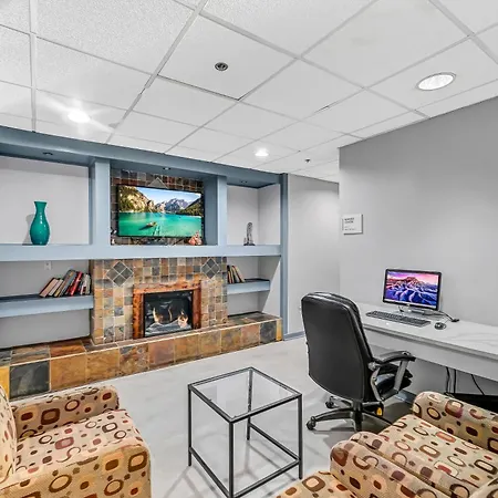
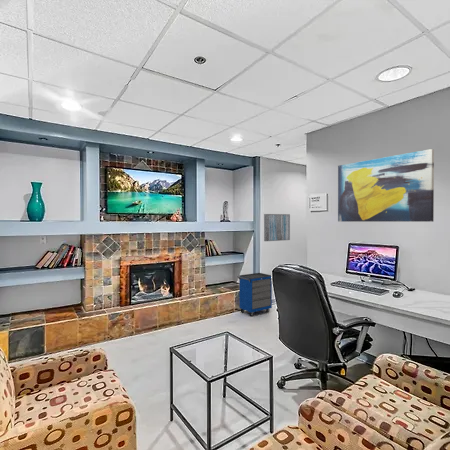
+ wall art (277, 227)
+ cabinet (254, 294)
+ wall art (379, 190)
